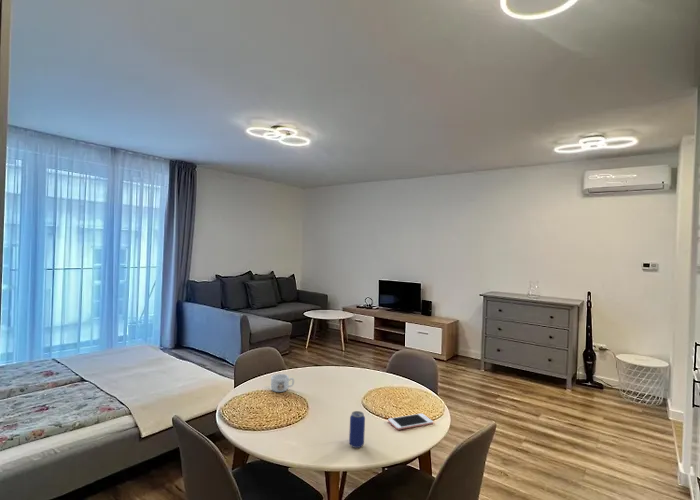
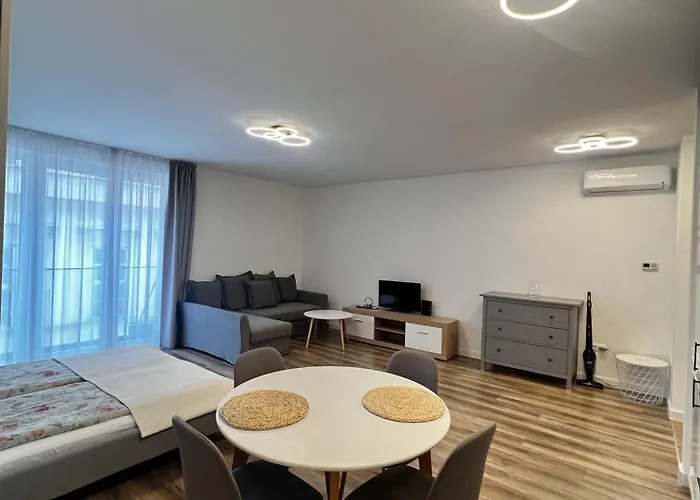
- mug (282, 382)
- cell phone (410, 421)
- beverage can (357, 429)
